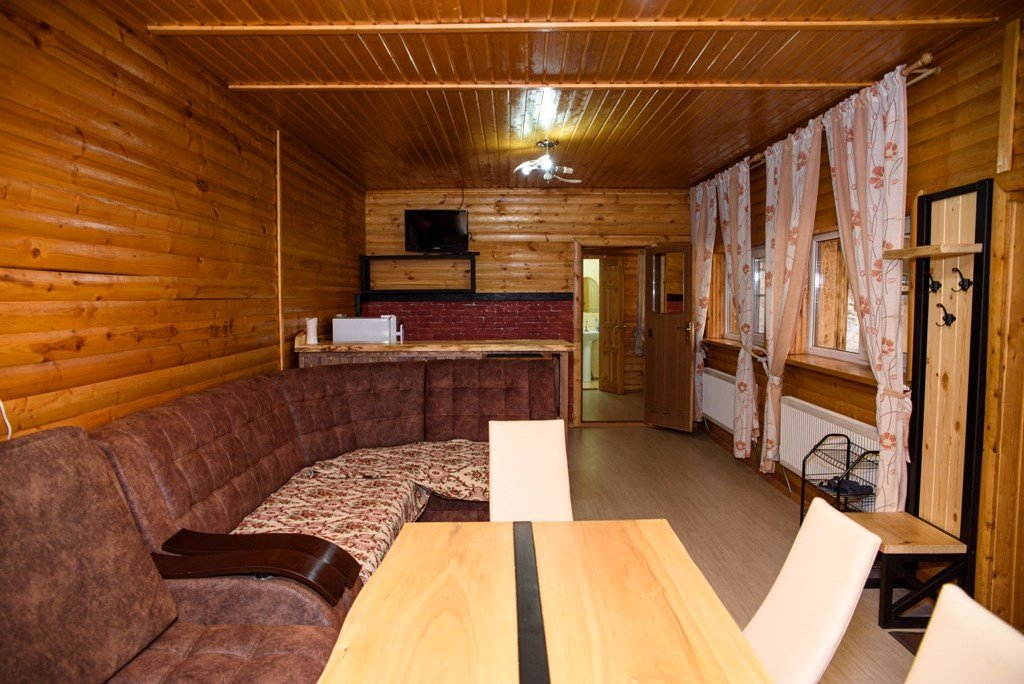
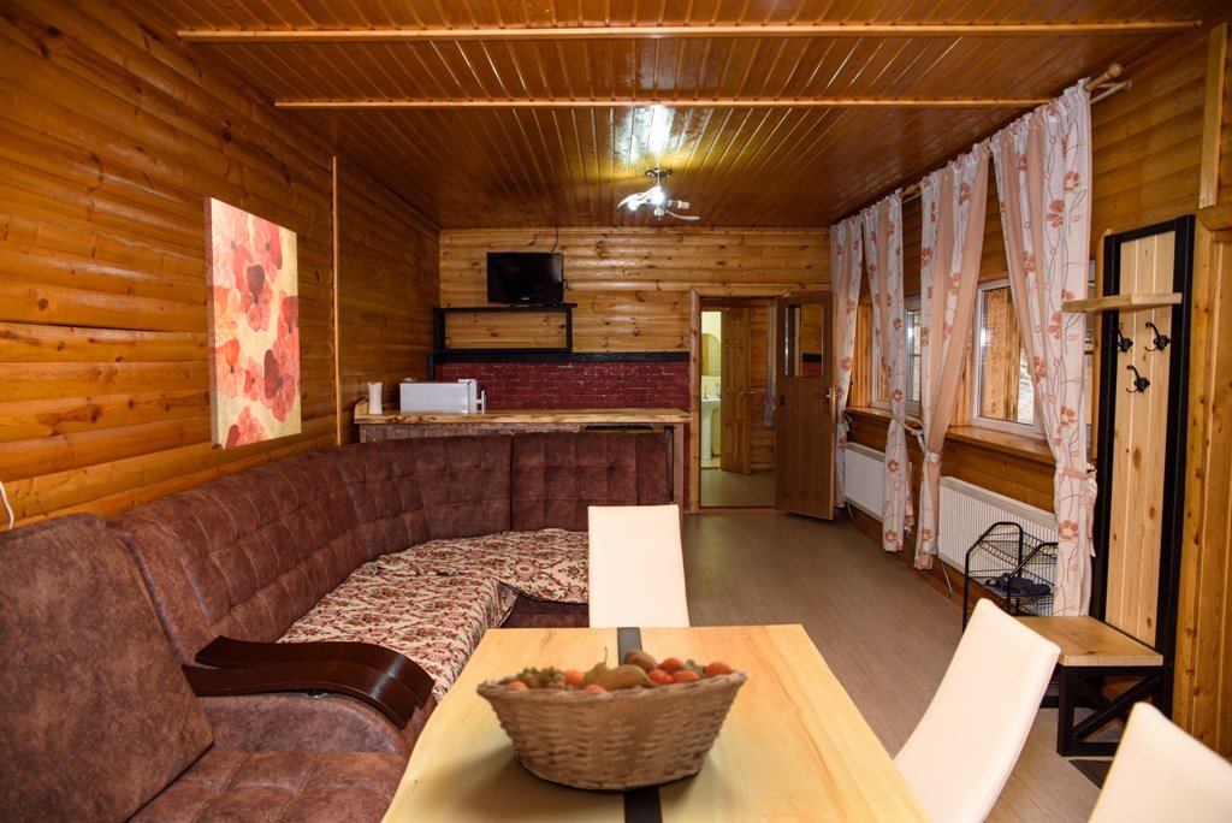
+ wall art (257, 330)
+ fruit basket (612, 700)
